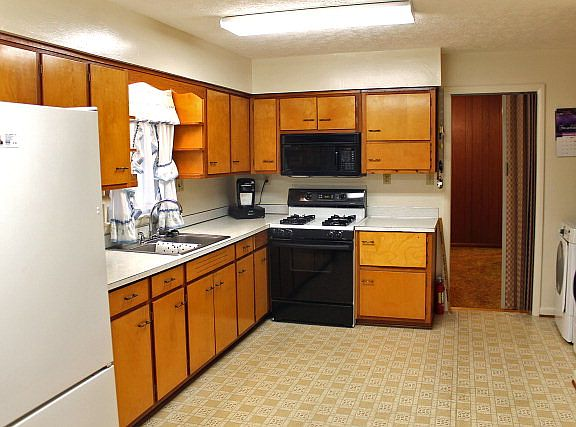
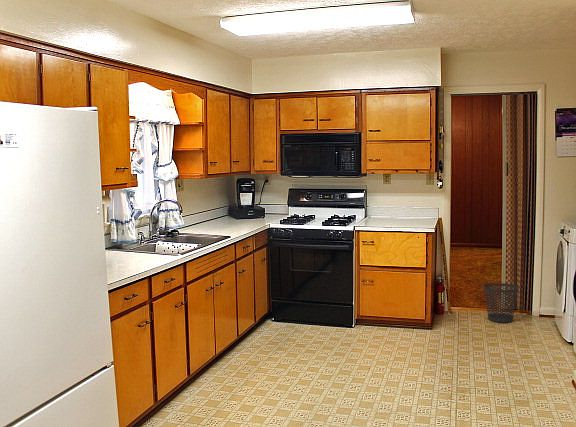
+ wastebasket (500, 303)
